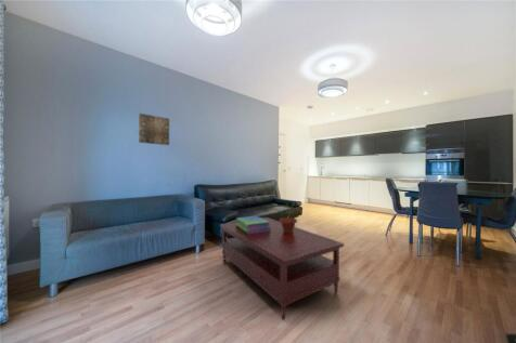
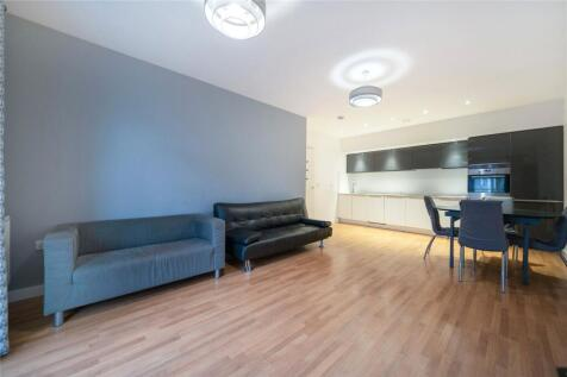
- coffee table (272, 253)
- potted plant (288, 216)
- wall art (154, 130)
- stack of books (253, 223)
